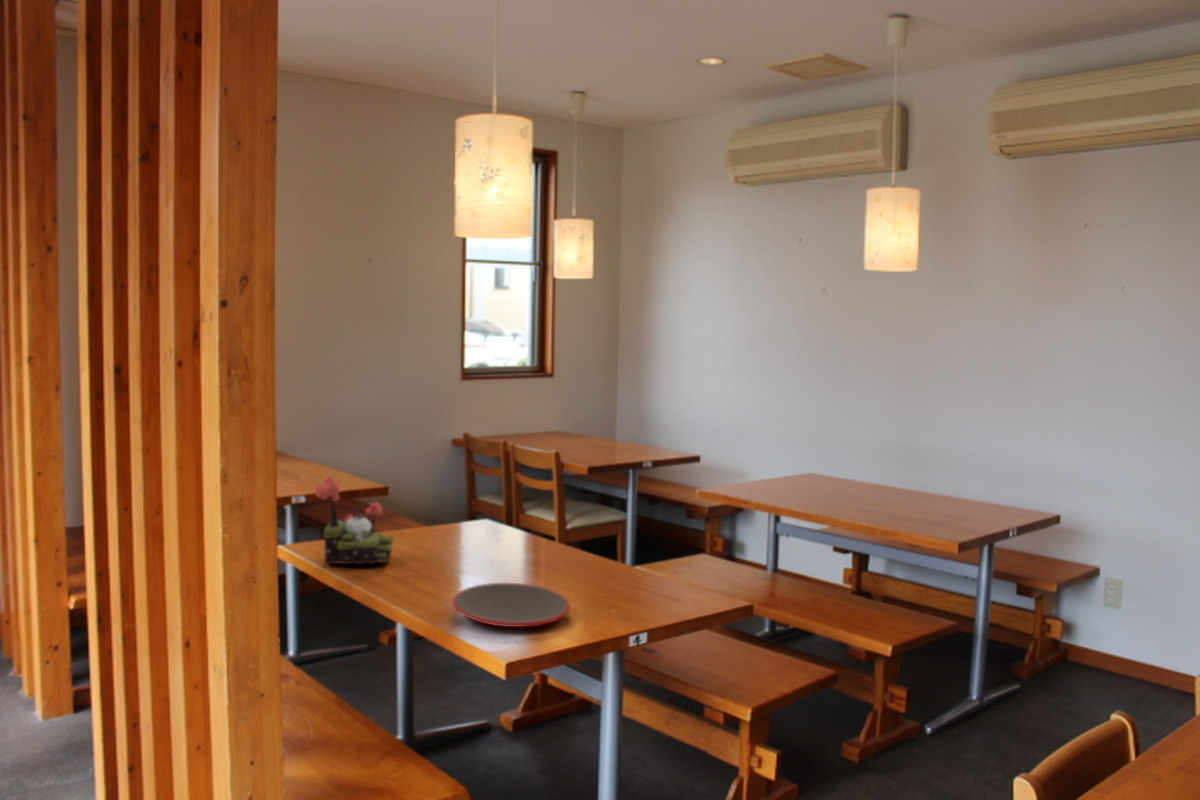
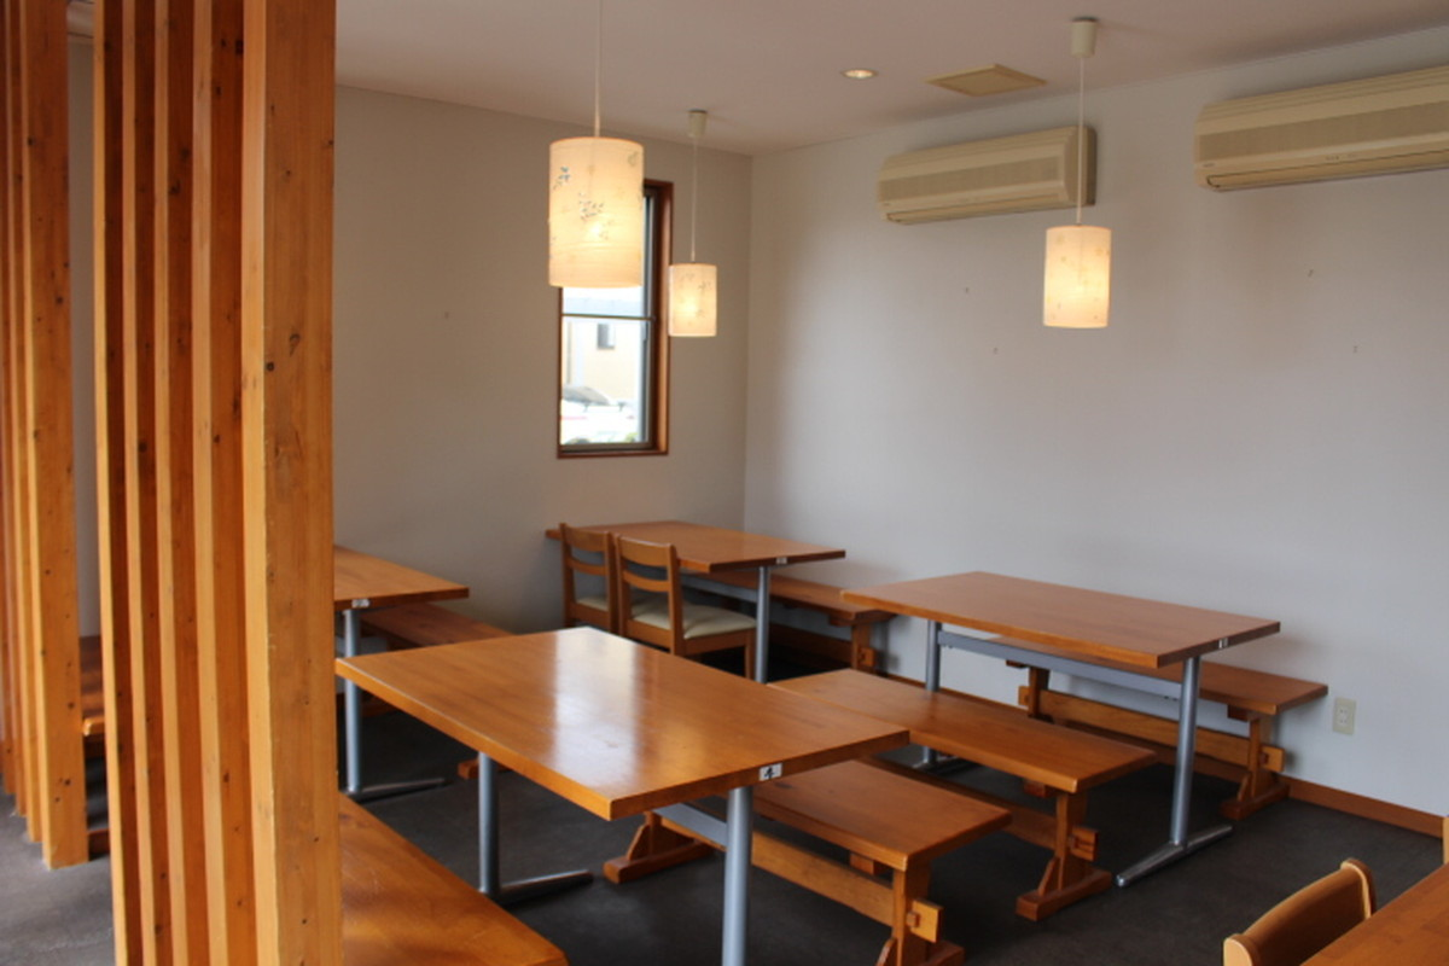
- plate (511, 606)
- plant (355, 518)
